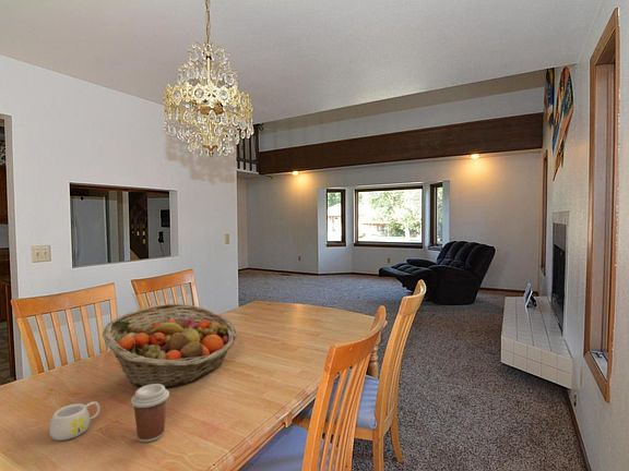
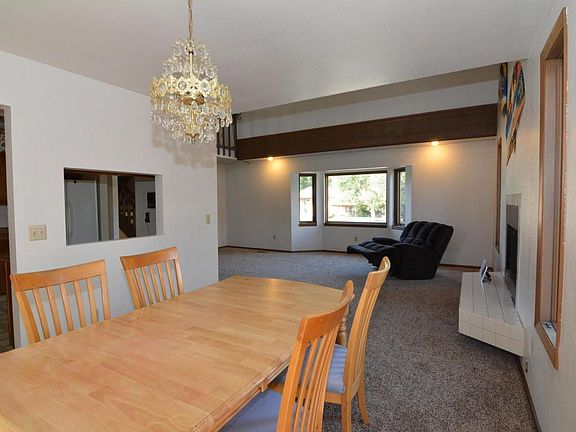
- fruit basket (176, 340)
- mug (76, 418)
- coffee cup (151, 412)
